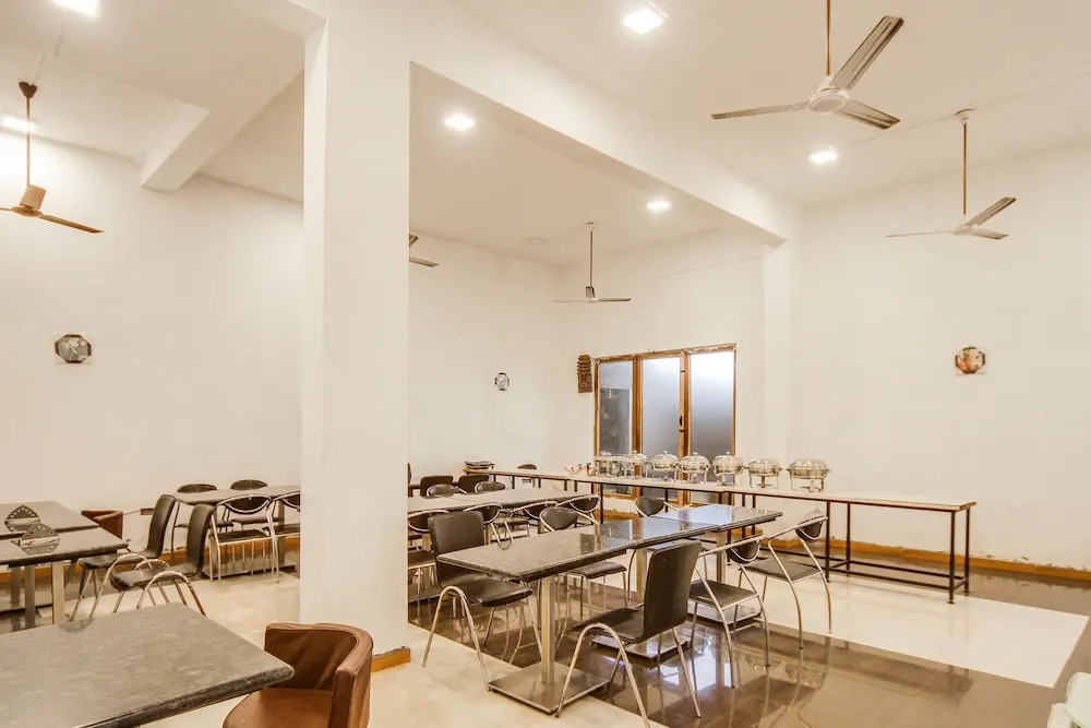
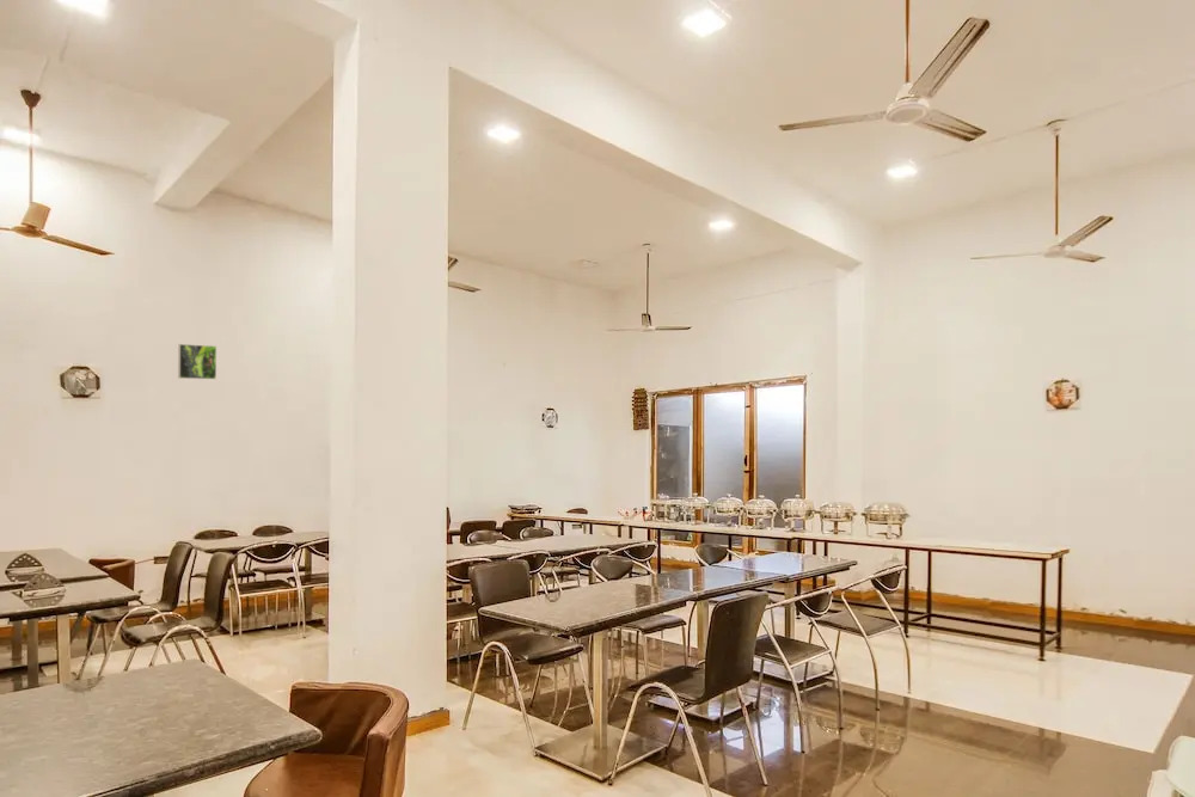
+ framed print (197, 361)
